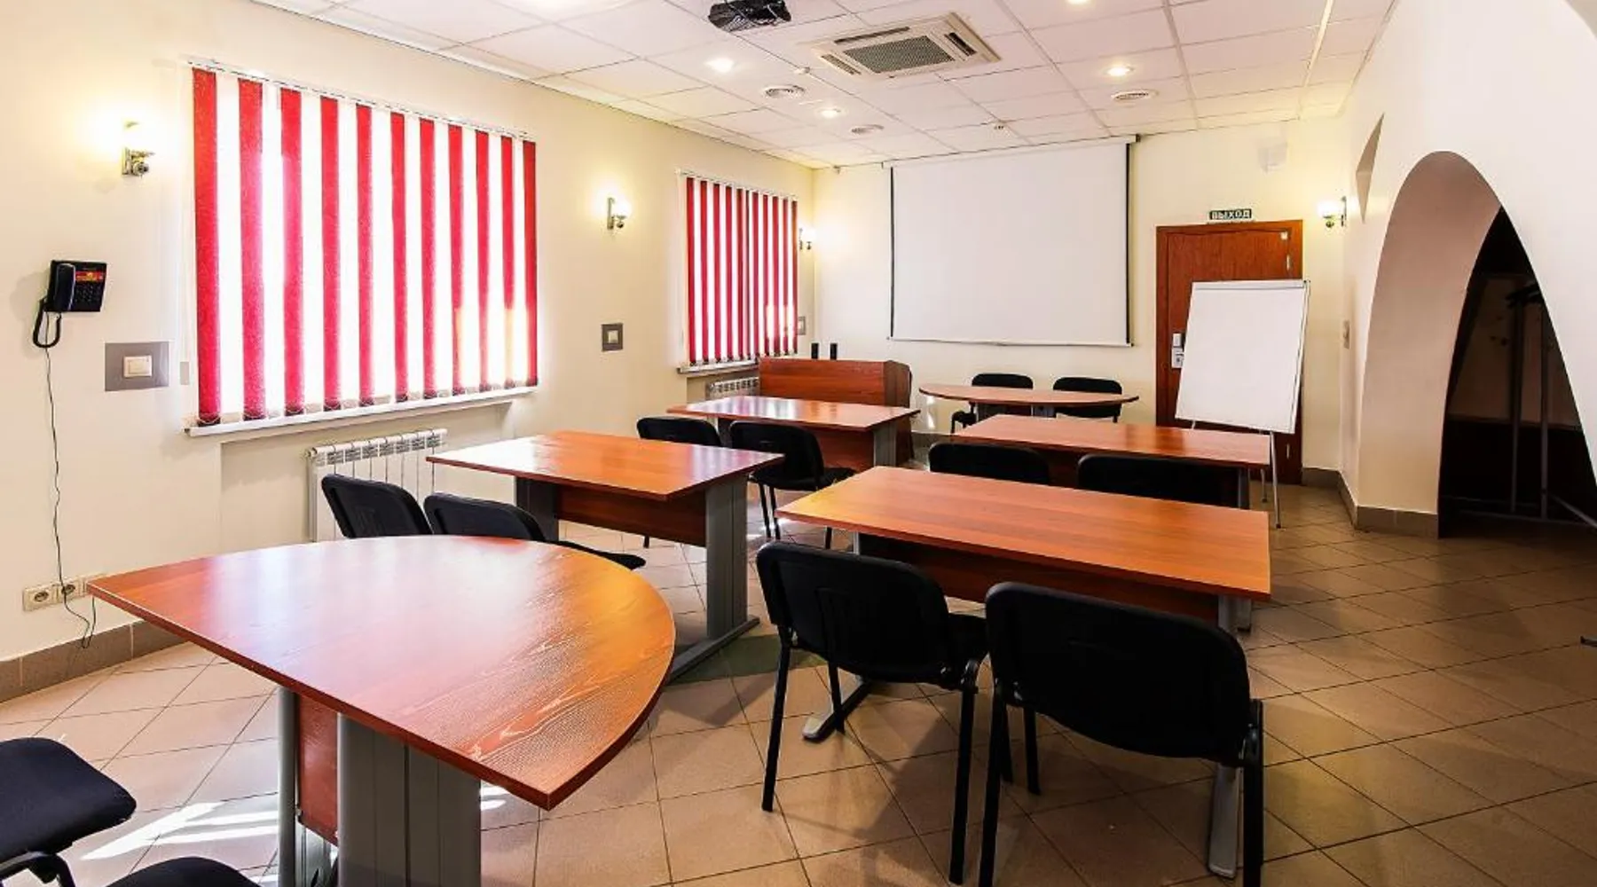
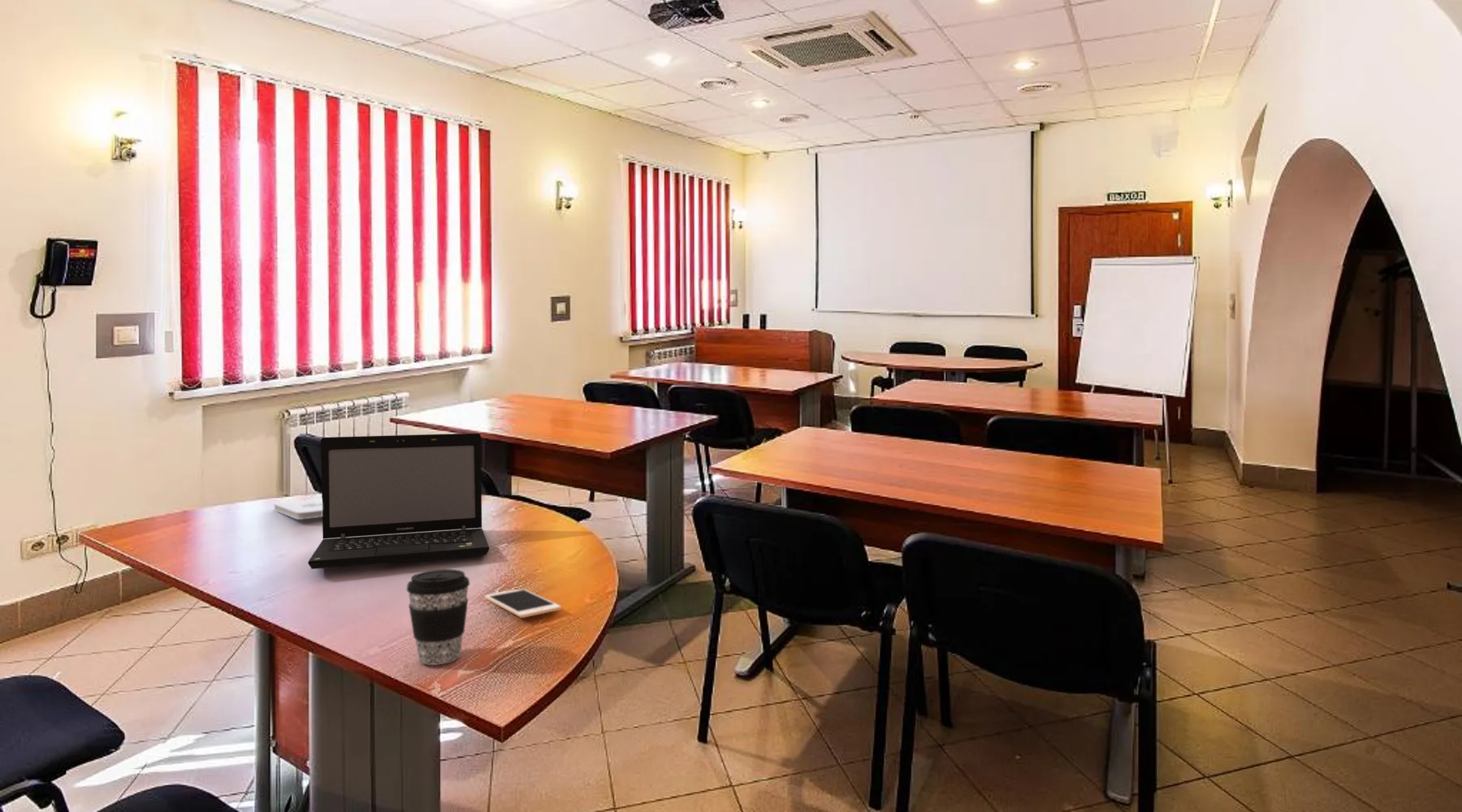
+ coffee cup (439, 616)
+ laptop (403, 495)
+ notepad (312, 508)
+ cell phone (521, 602)
